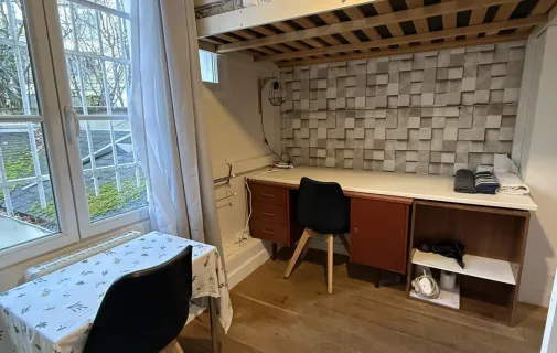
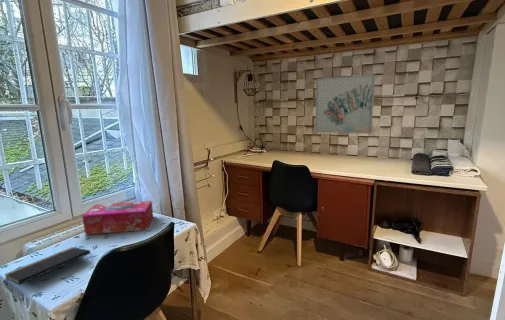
+ notepad (49, 263)
+ wall art (343, 105)
+ tissue box (120, 216)
